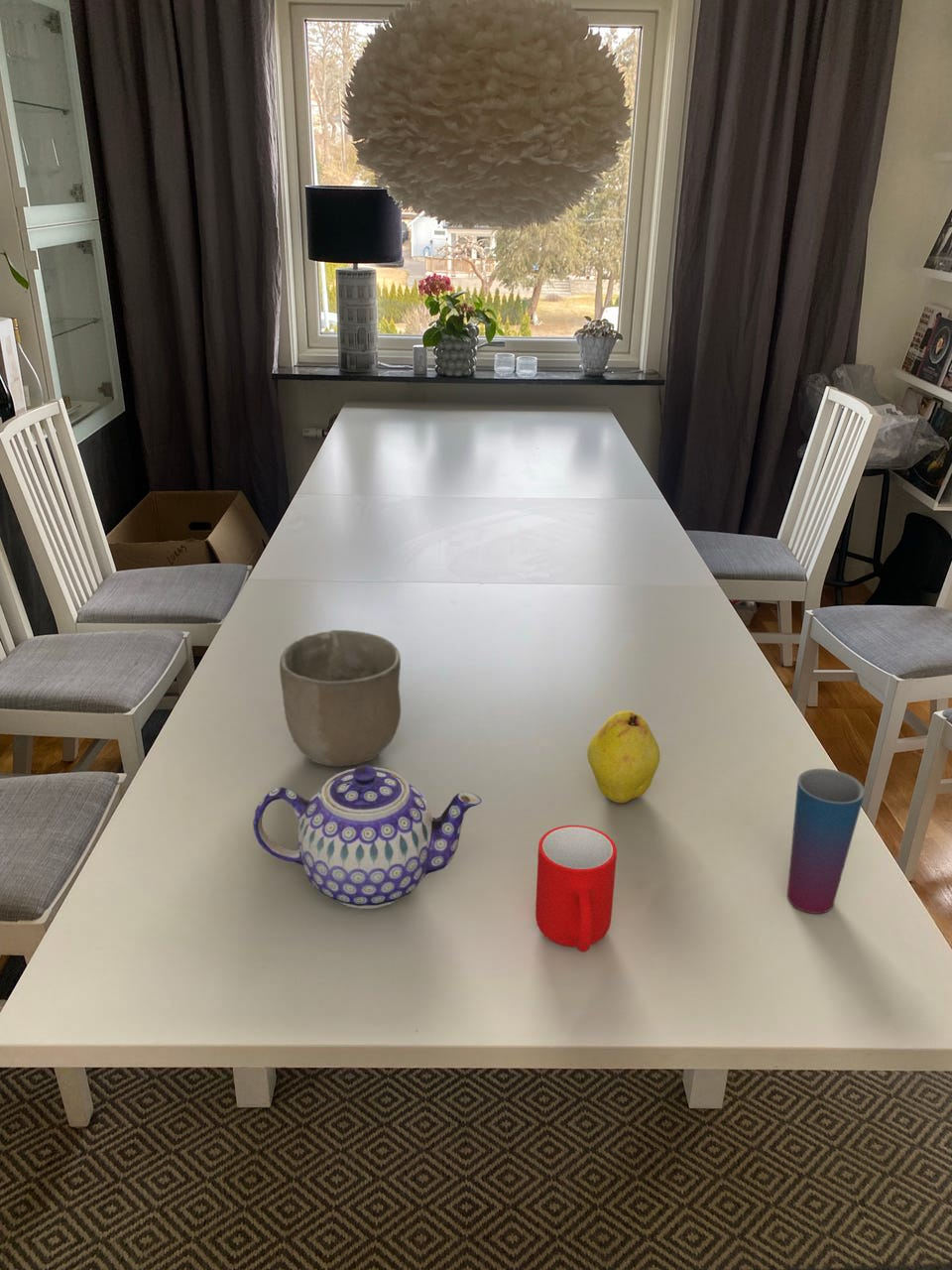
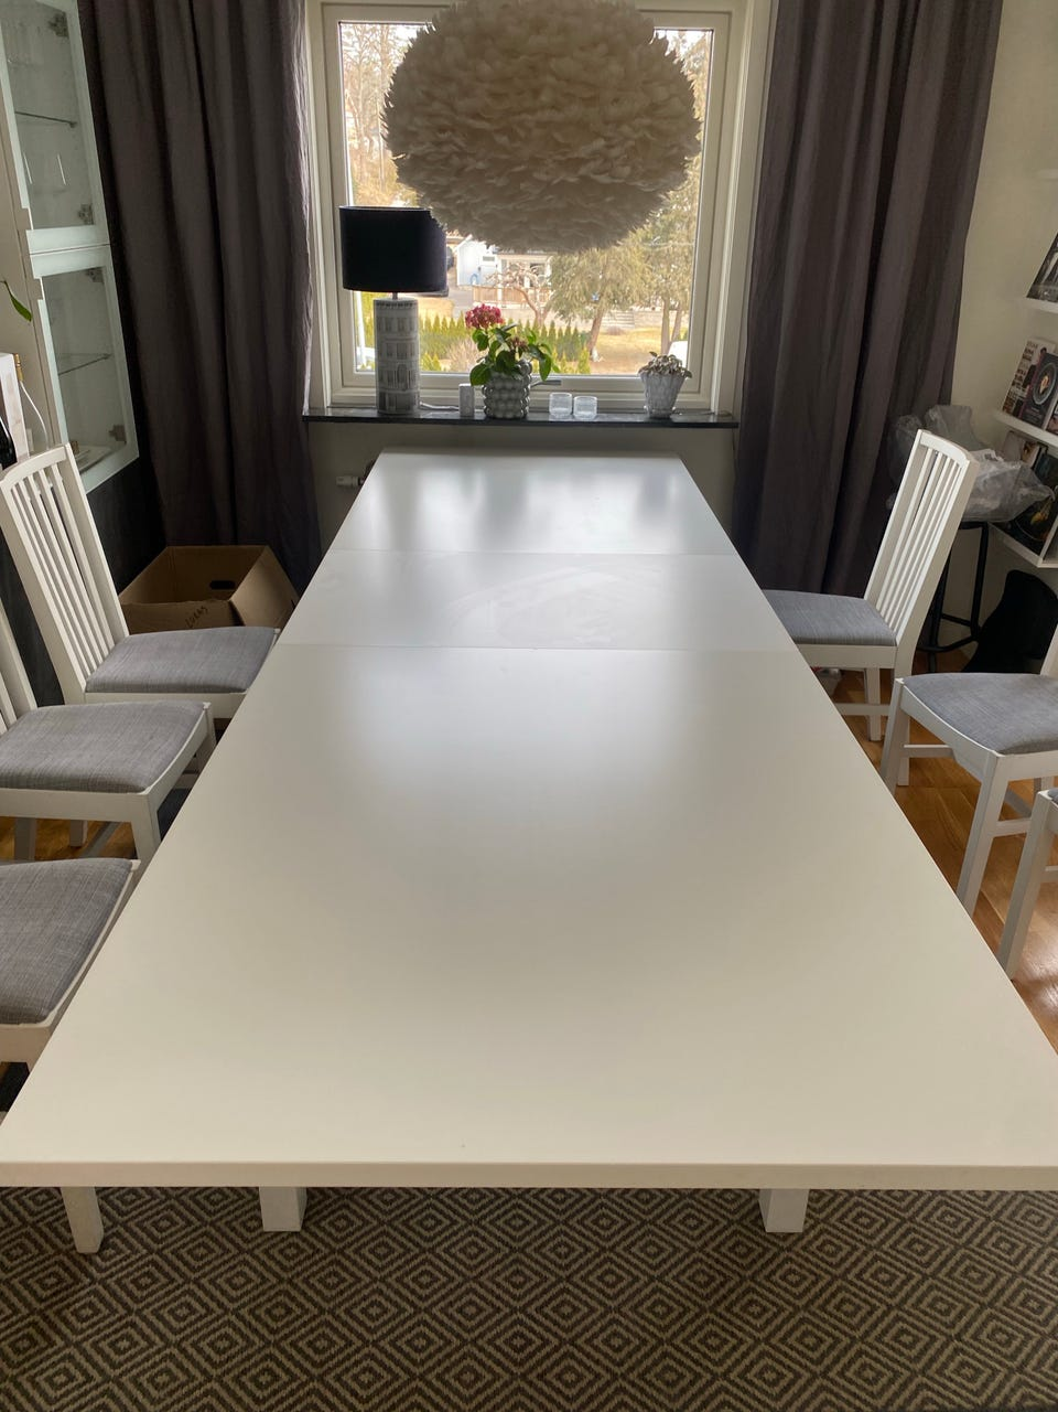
- cup (577, 900)
- bowl (341, 702)
- teapot (367, 826)
- fruit (623, 753)
- cup (820, 843)
